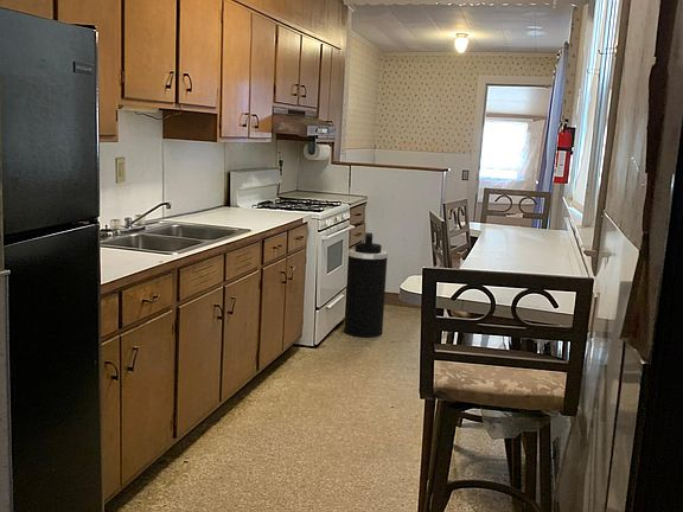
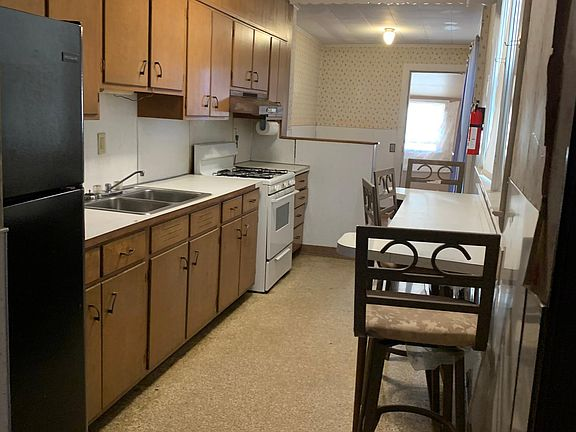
- trash can (365, 283)
